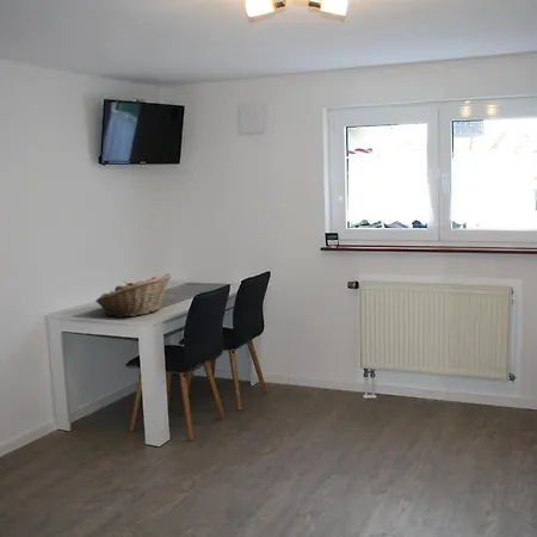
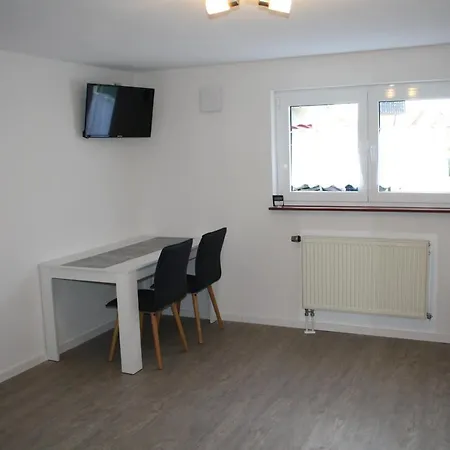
- fruit basket (135, 294)
